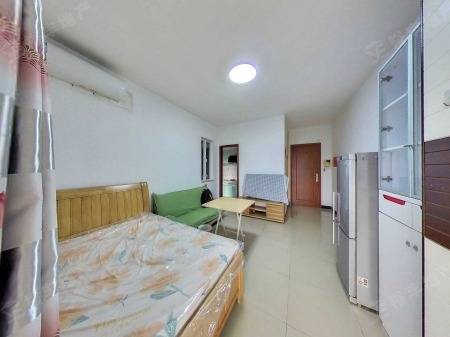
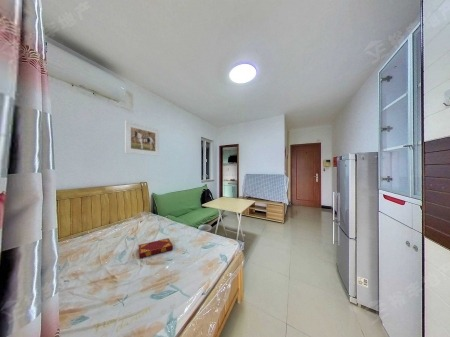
+ hardback book (155, 247)
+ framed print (143, 140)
